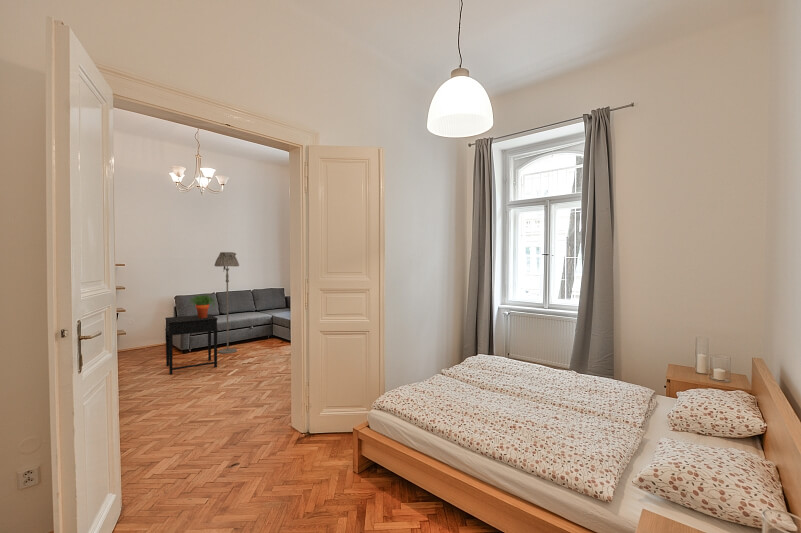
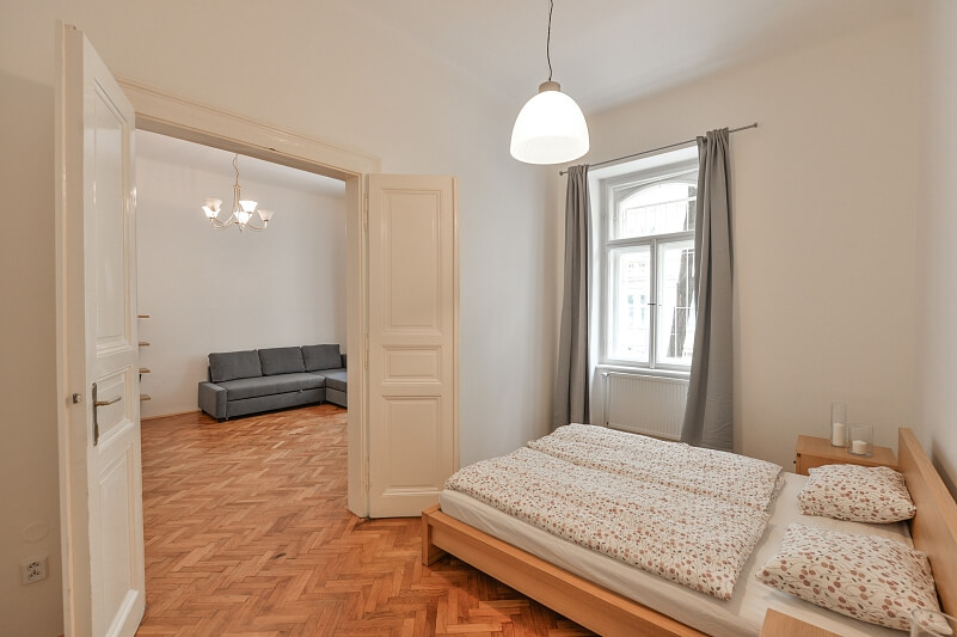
- potted plant (202, 305)
- side table (189, 333)
- floor lamp (227, 301)
